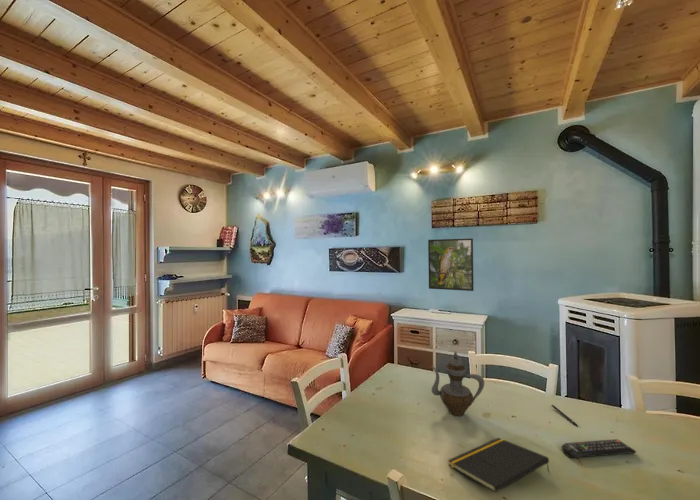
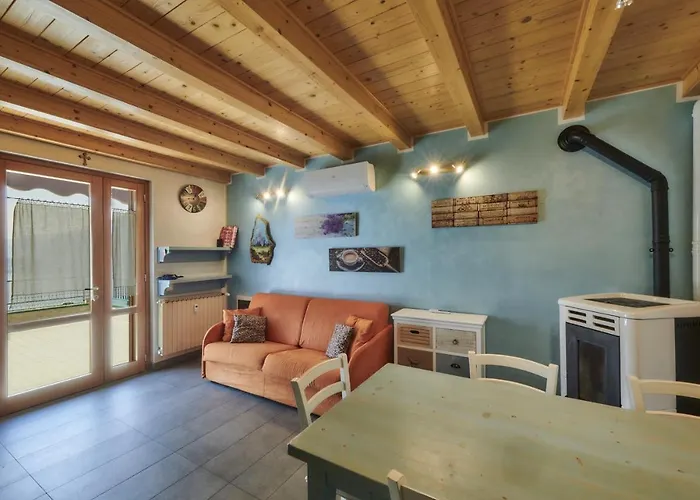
- teapot (457, 381)
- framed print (450, 264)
- remote control (598, 449)
- pen (564, 415)
- notepad (497, 461)
